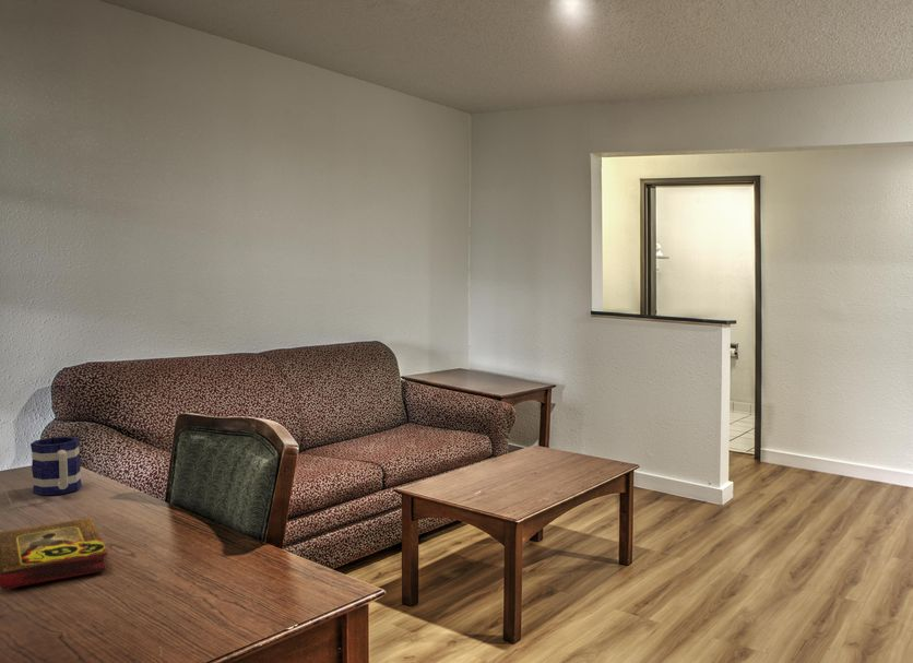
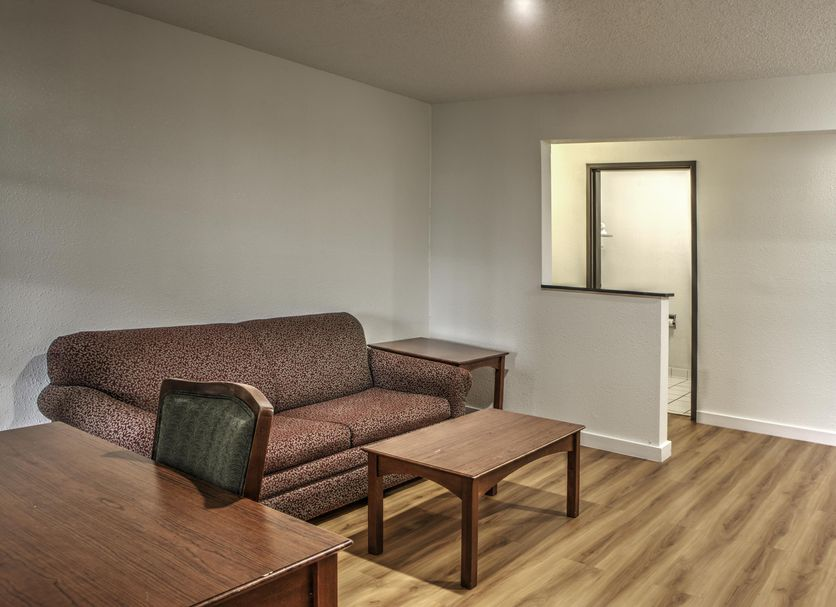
- book (49, 550)
- mug (58, 466)
